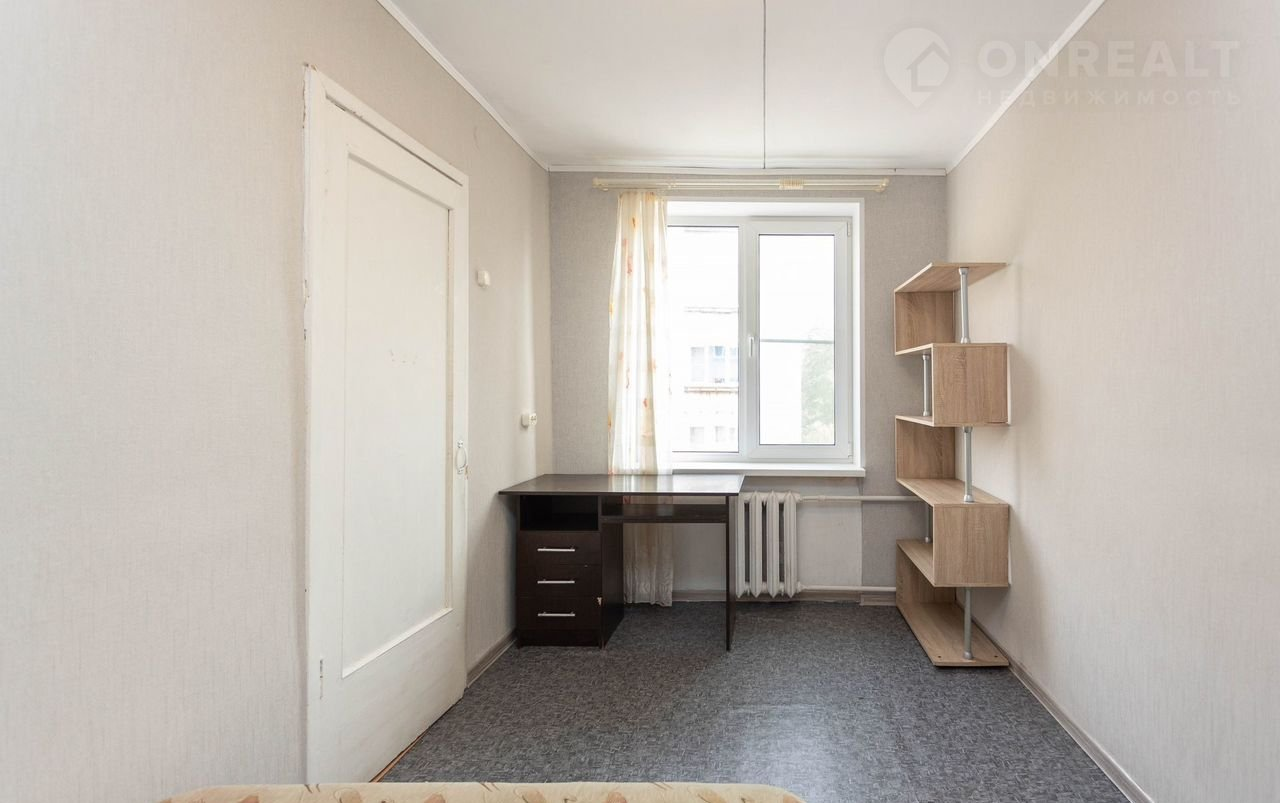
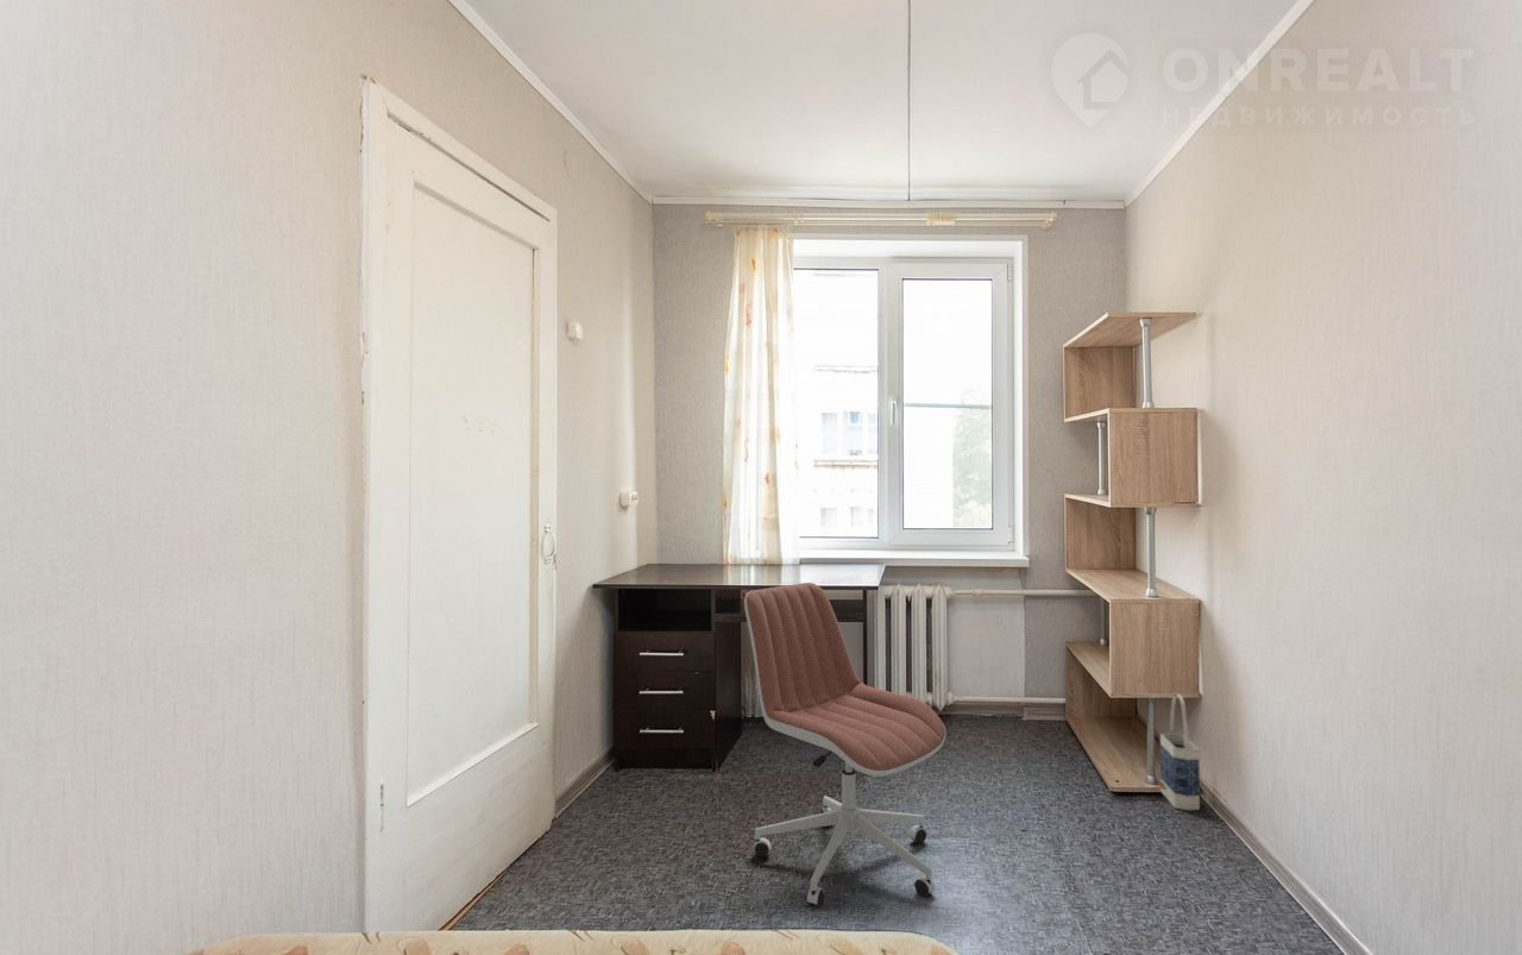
+ bag (1178, 747)
+ office chair (844, 727)
